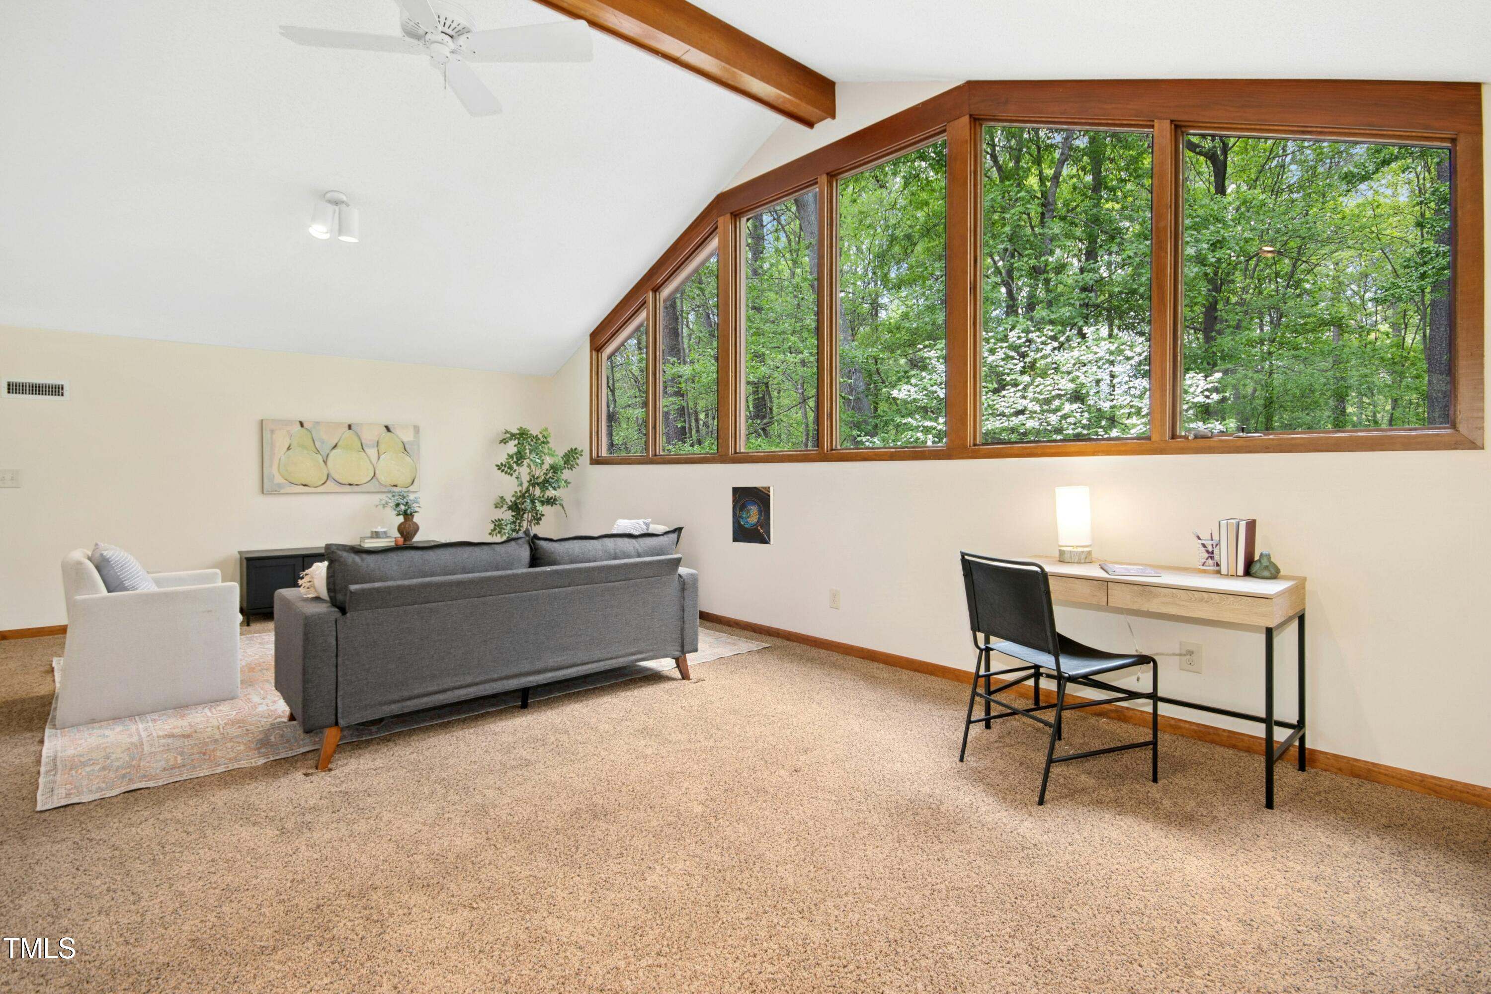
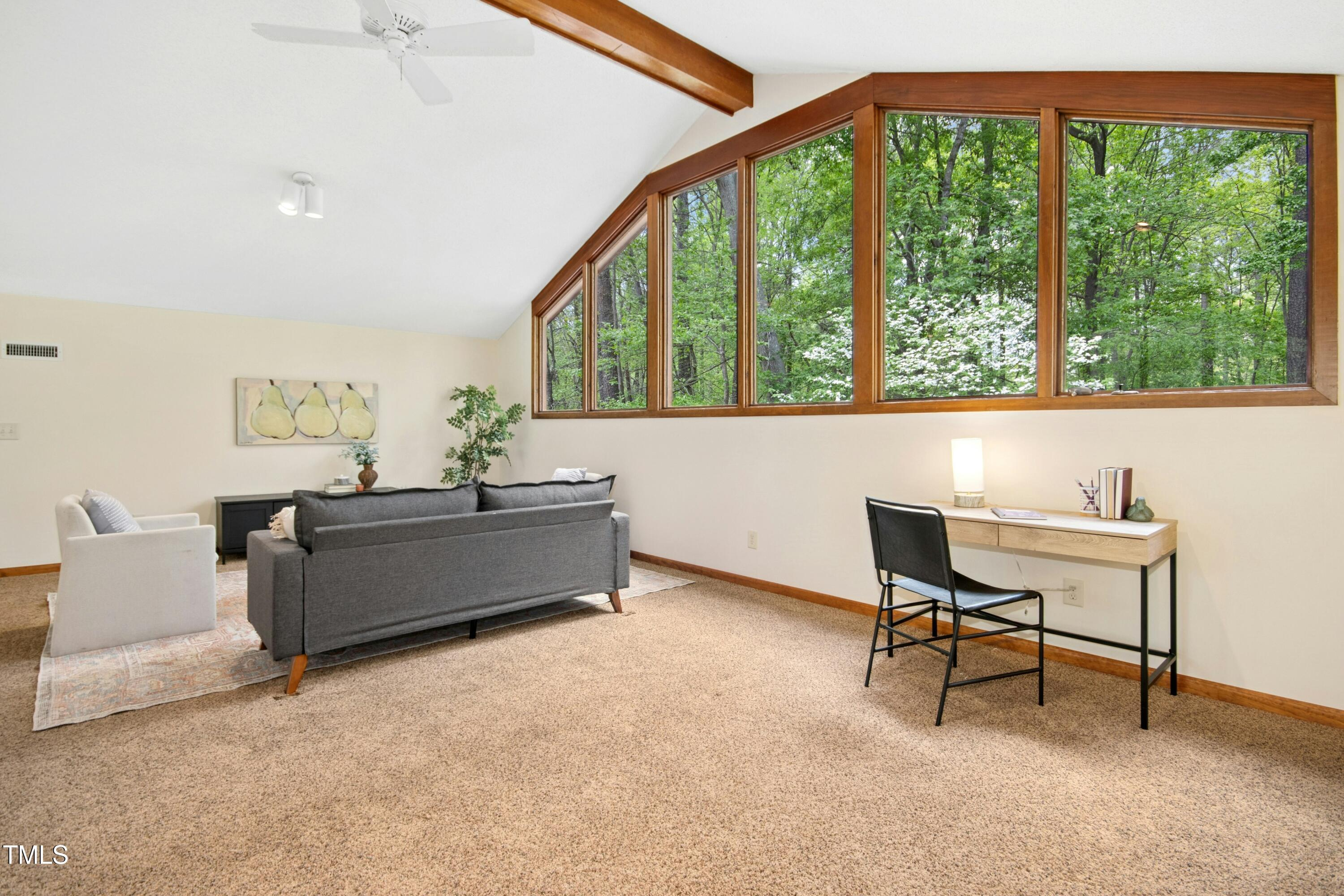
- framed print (752, 515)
